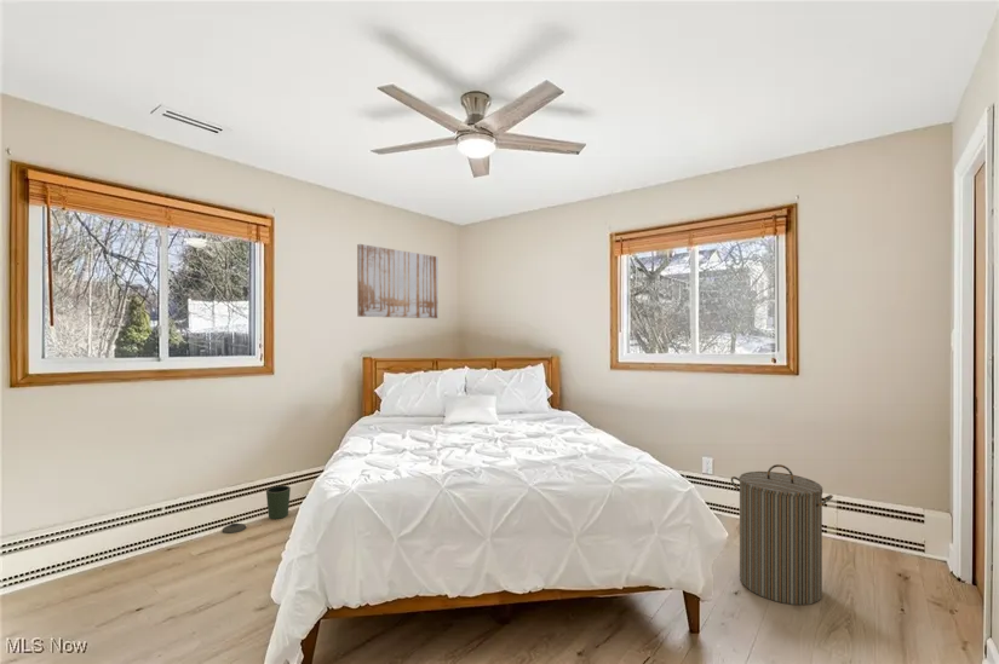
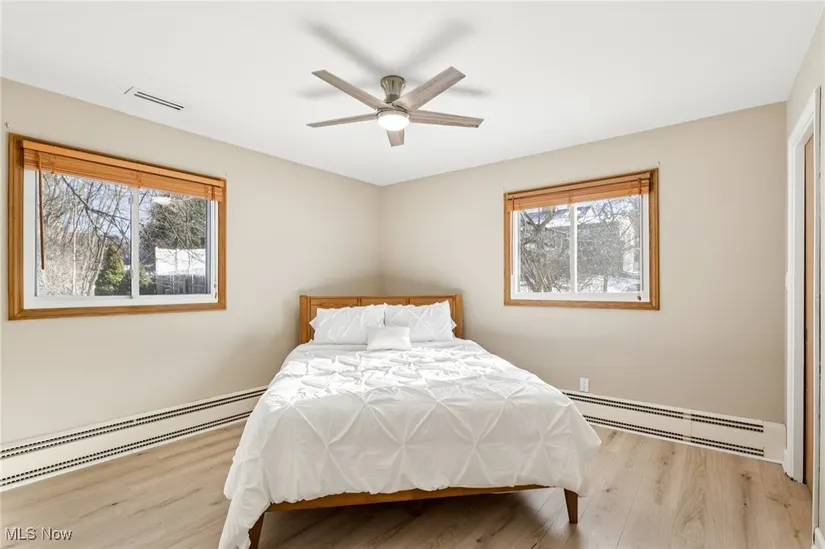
- trash can (268, 508)
- laundry hamper (779, 525)
- wall art (401, 284)
